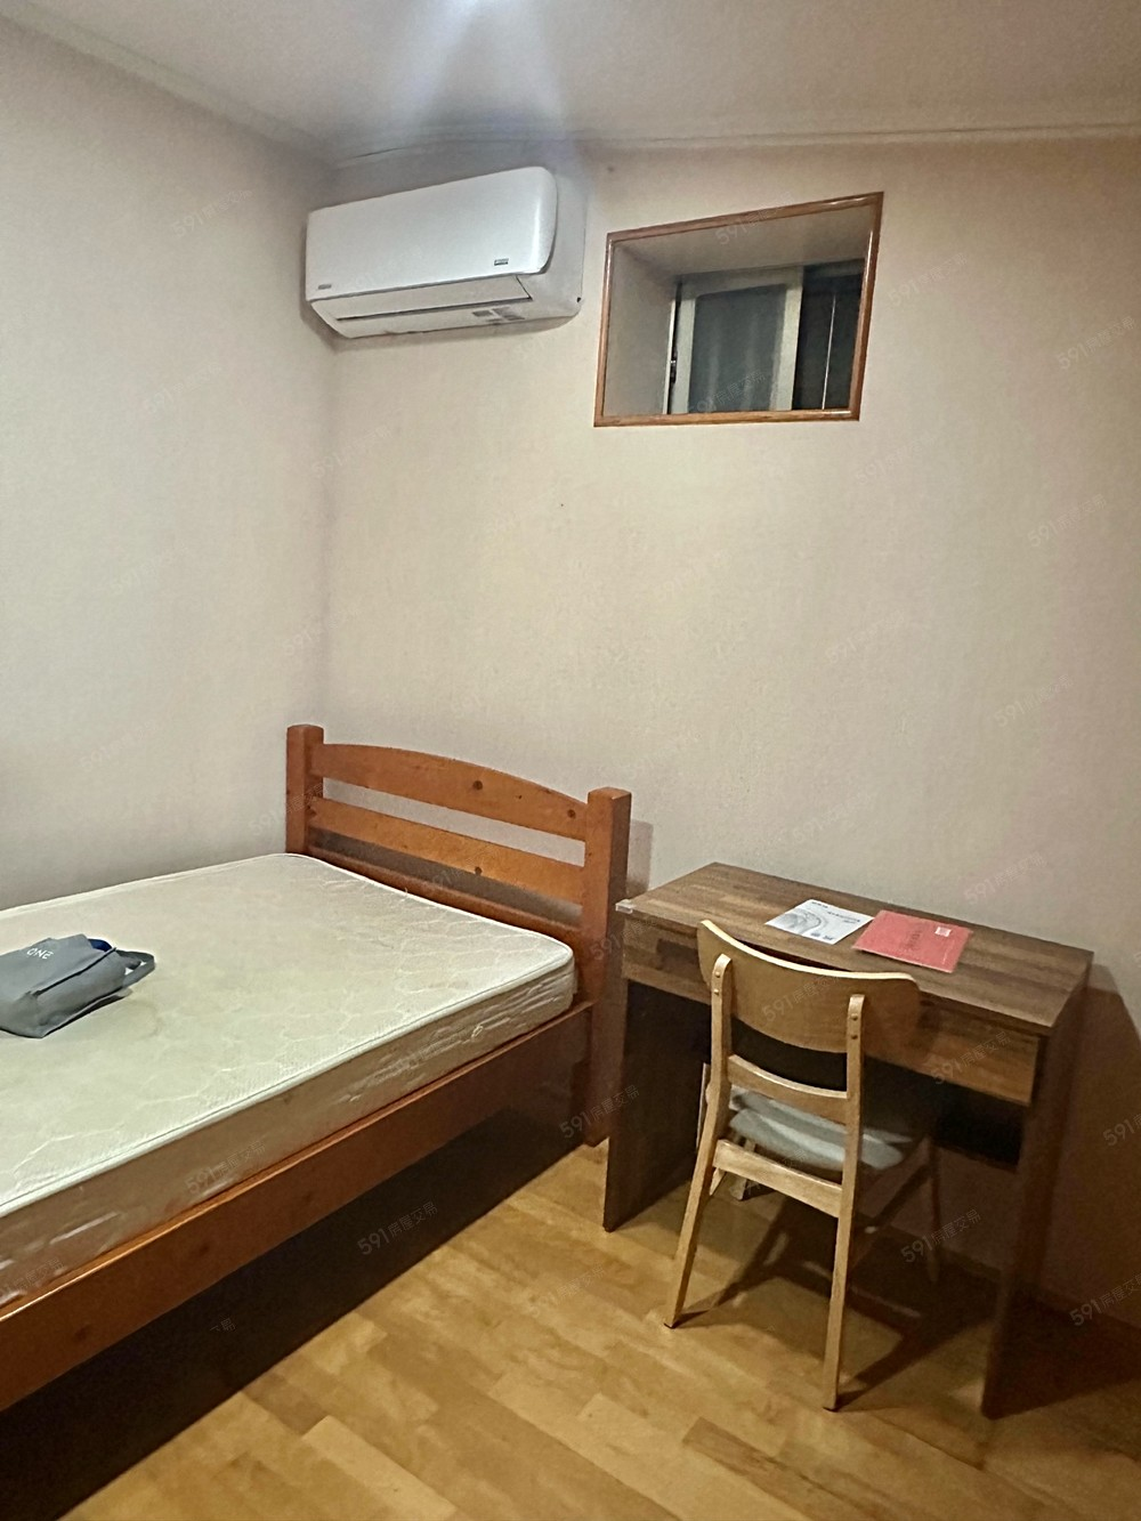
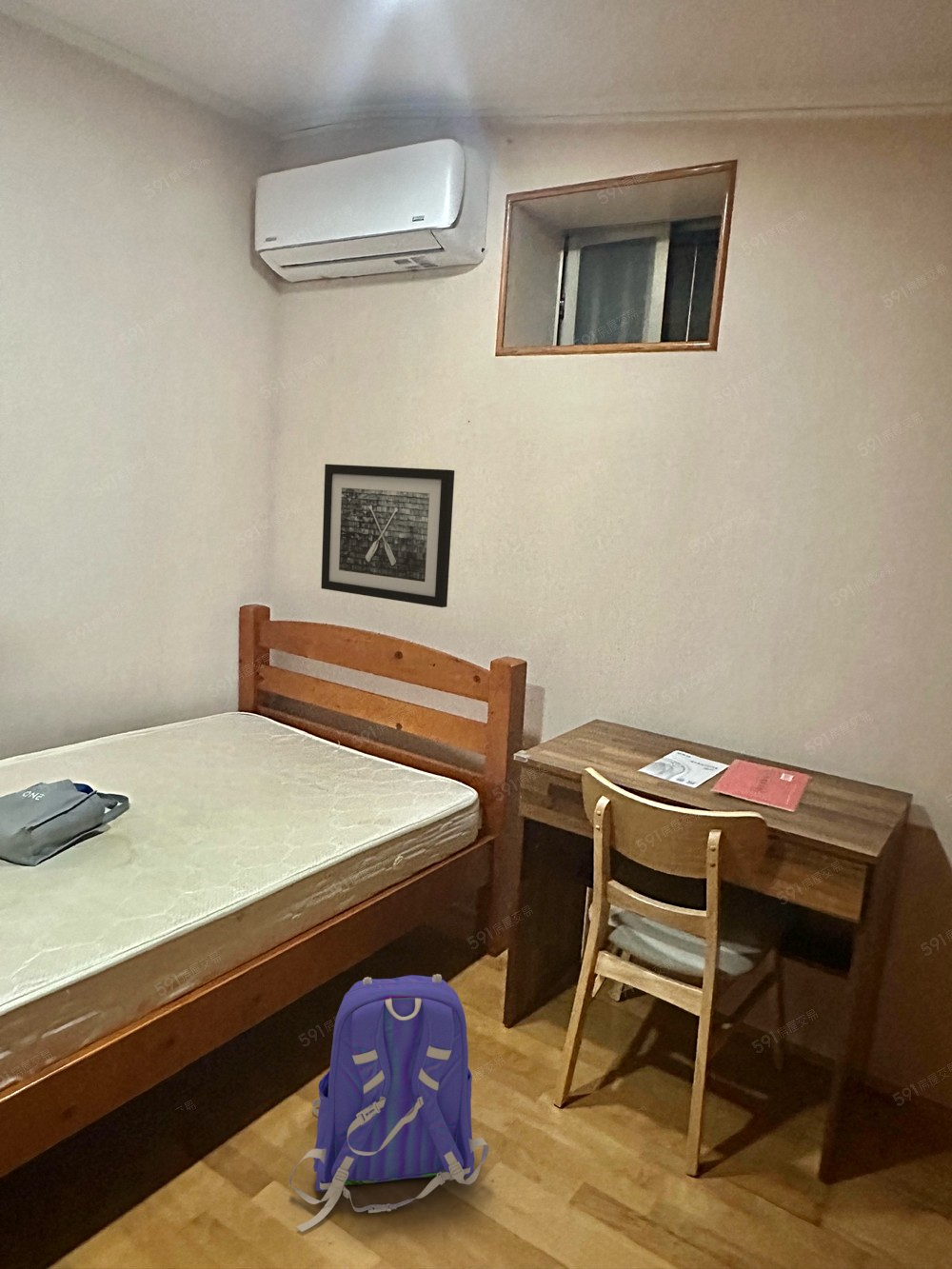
+ backpack (391, 1063)
+ wall art (384, 532)
